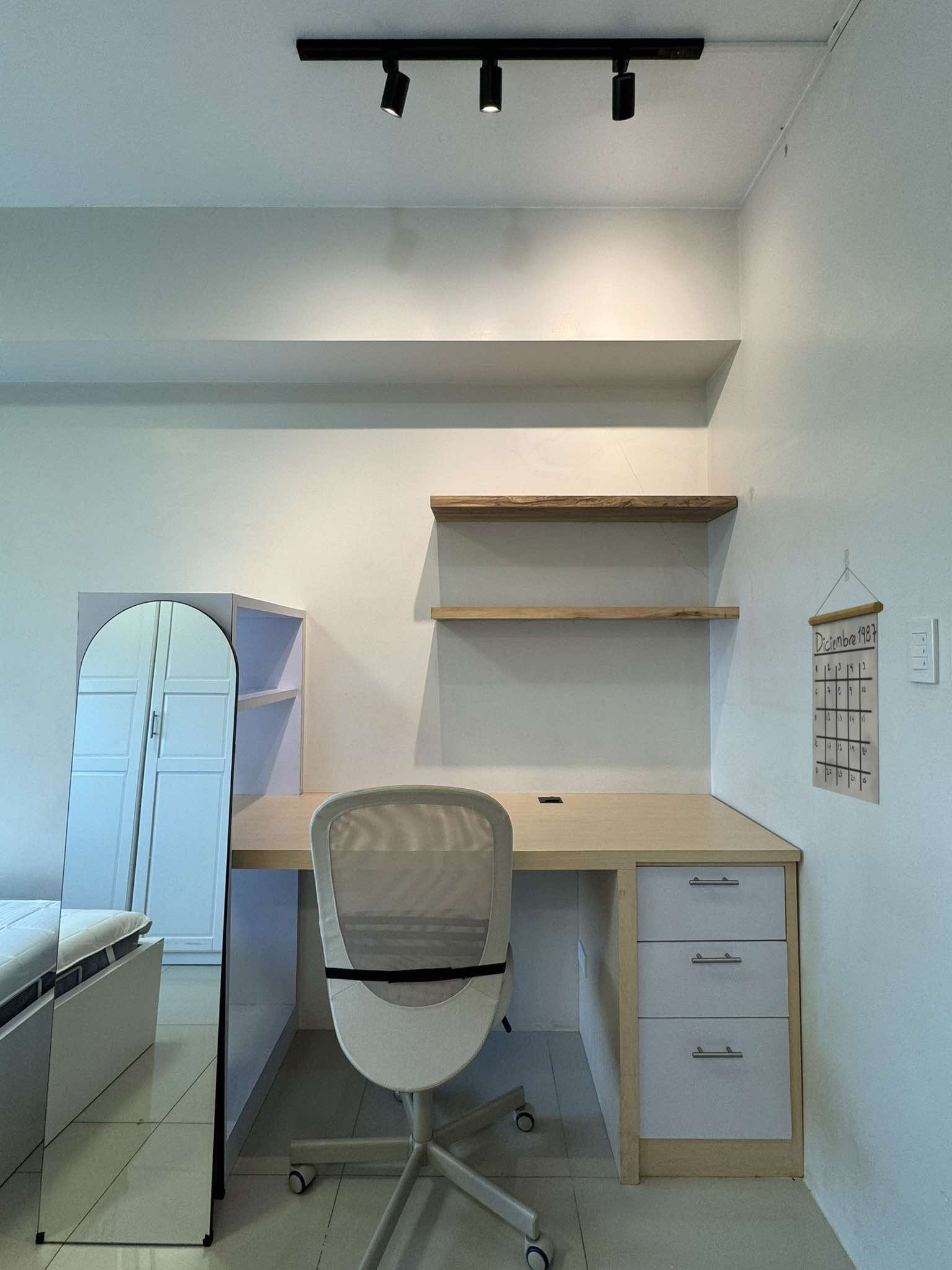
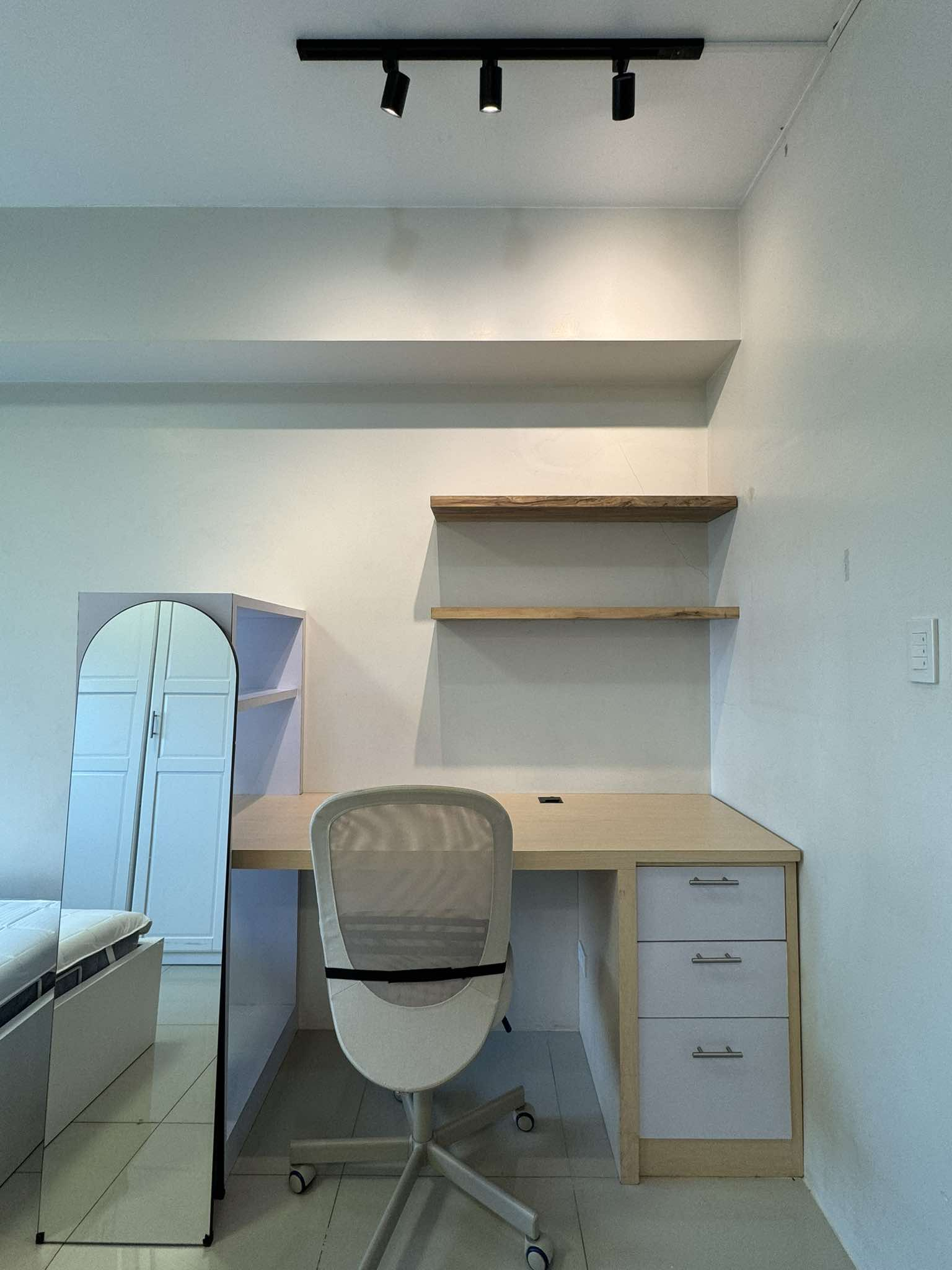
- calendar (843, 679)
